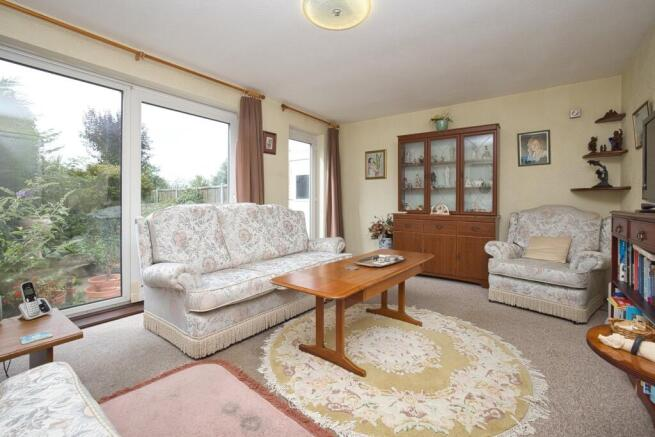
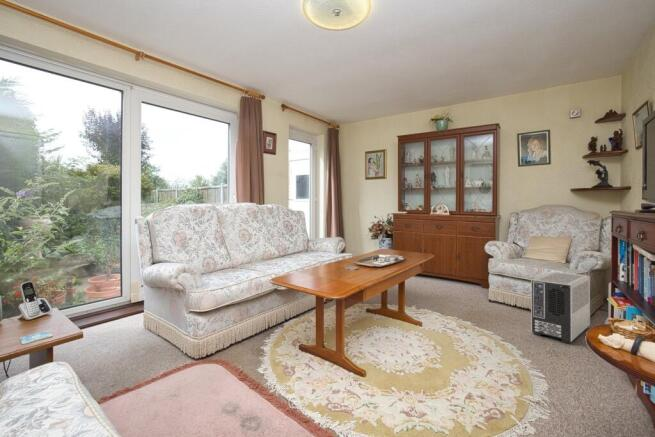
+ air purifier (561, 304)
